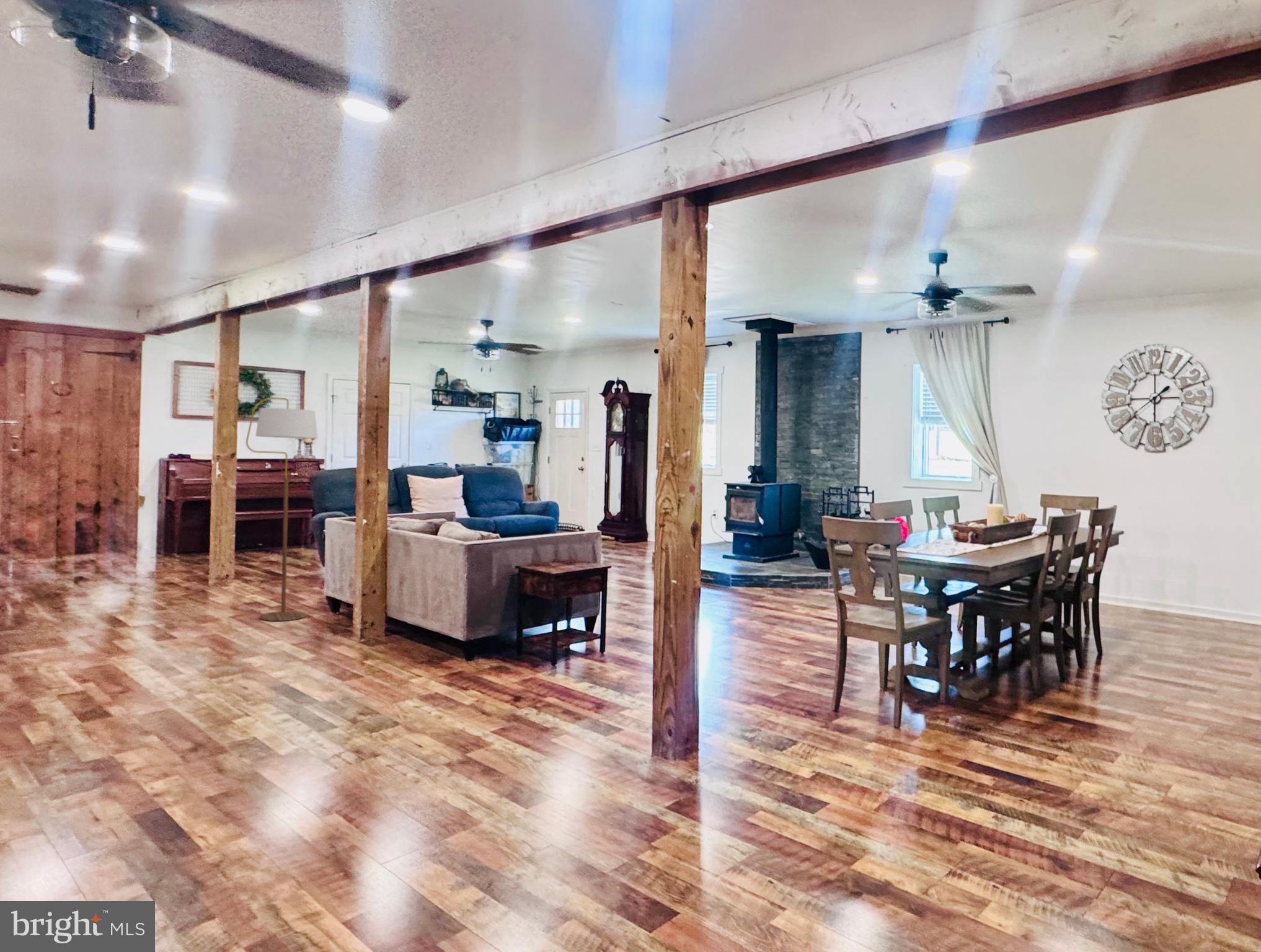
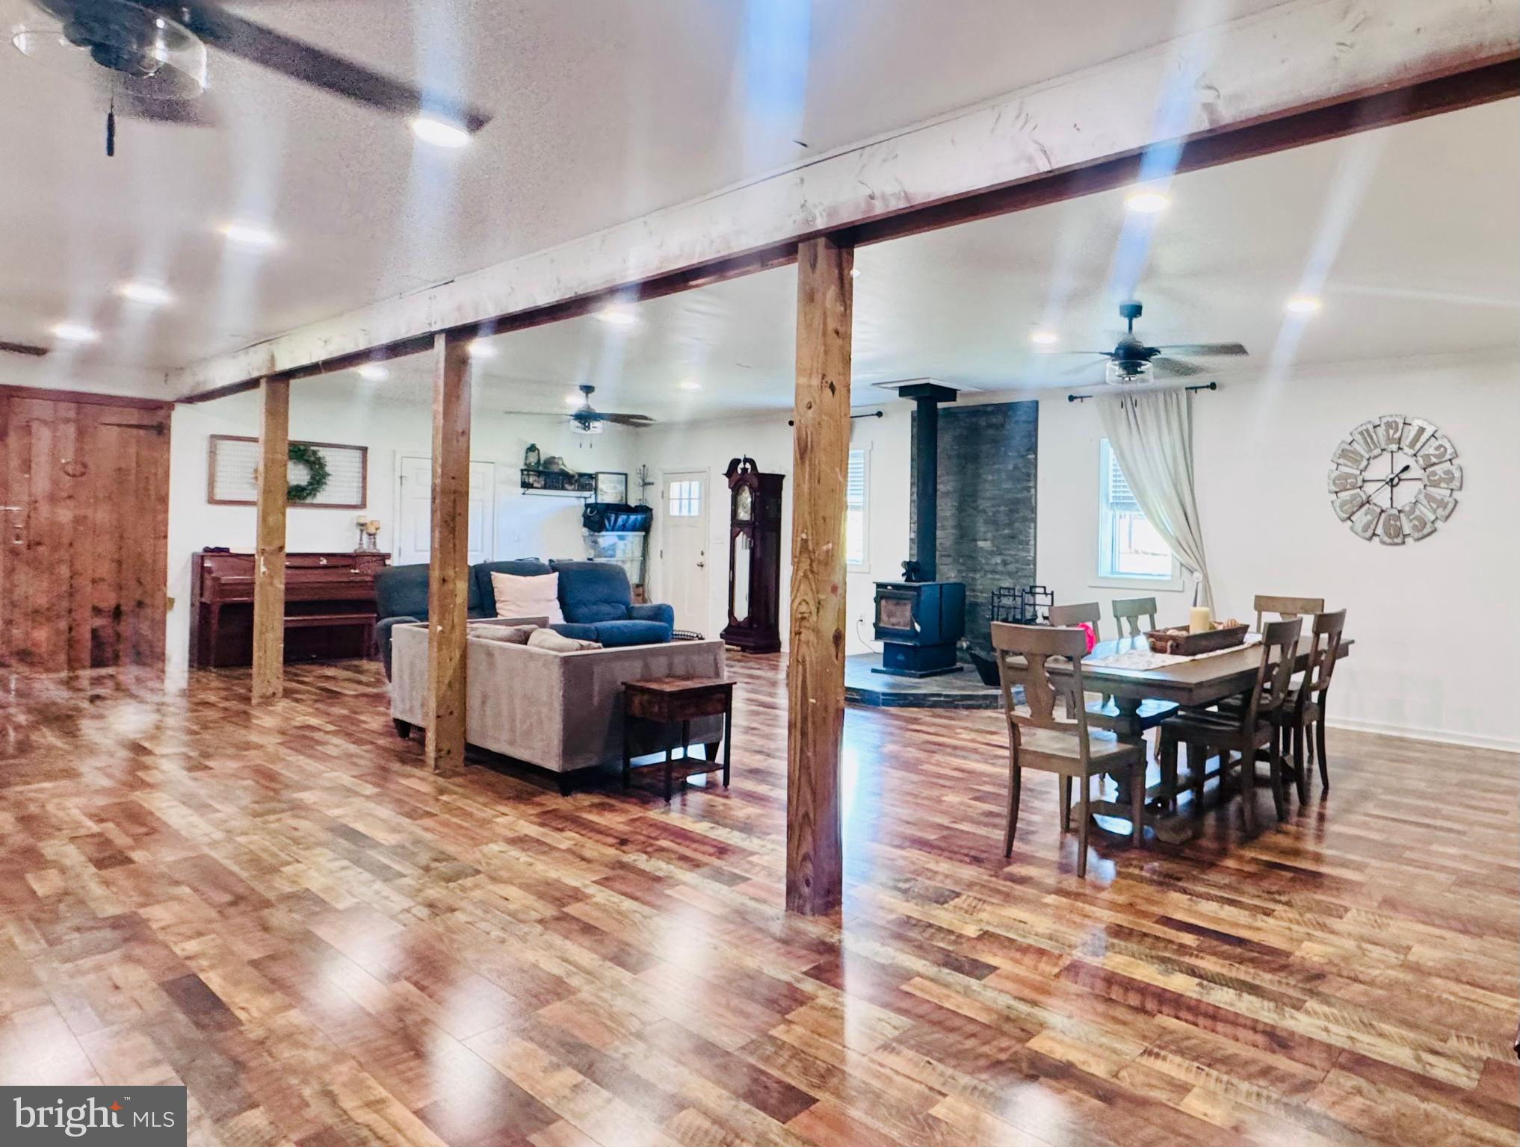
- floor lamp (283, 508)
